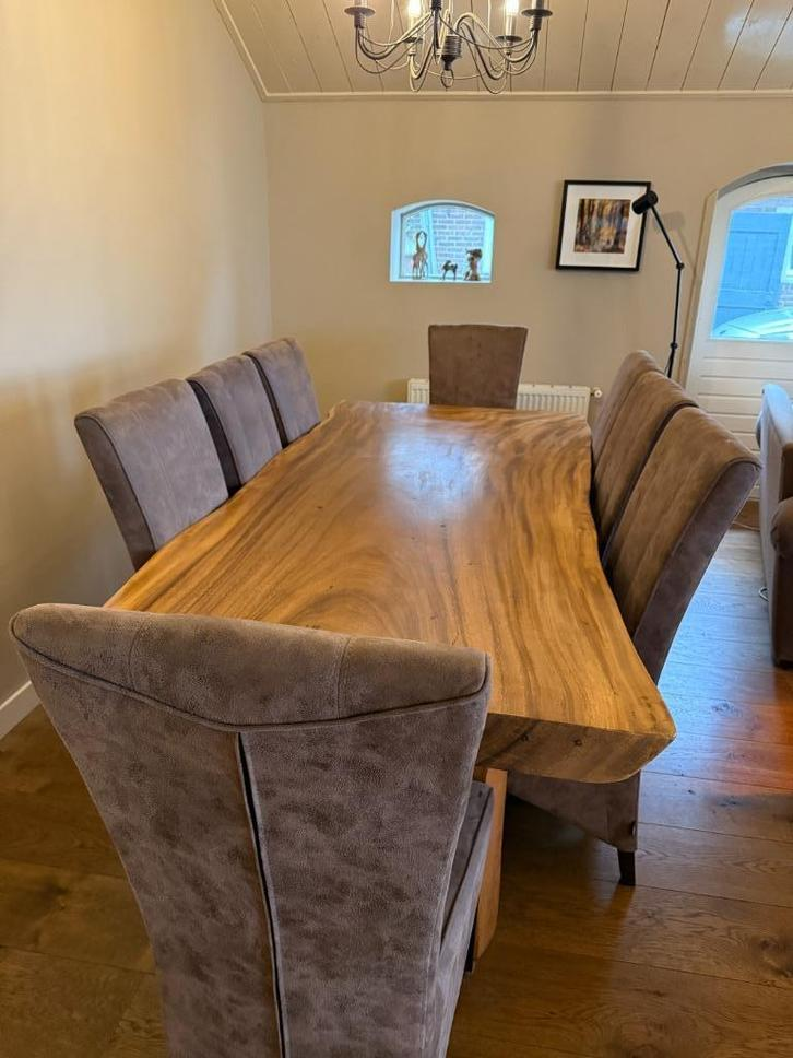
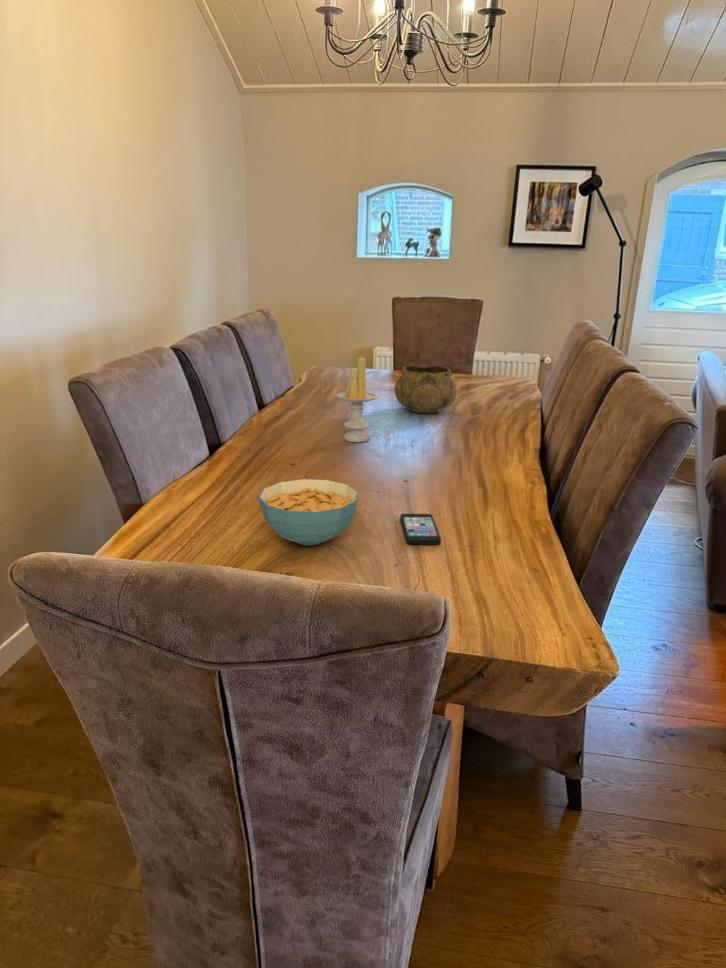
+ smartphone (419, 528)
+ cereal bowl (309, 517)
+ decorative bowl (425, 389)
+ candle (357, 398)
